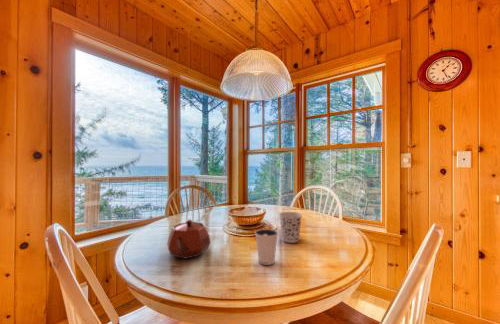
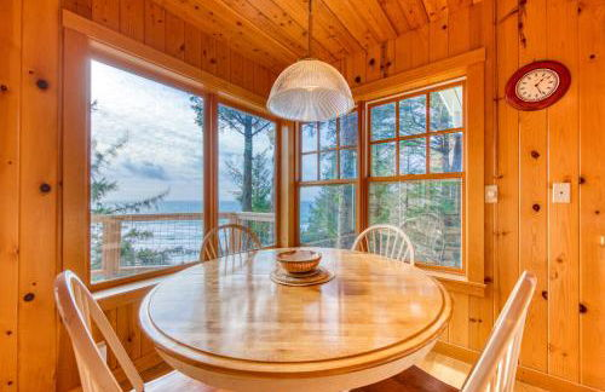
- dixie cup (266, 246)
- teapot (188, 236)
- cup (290, 227)
